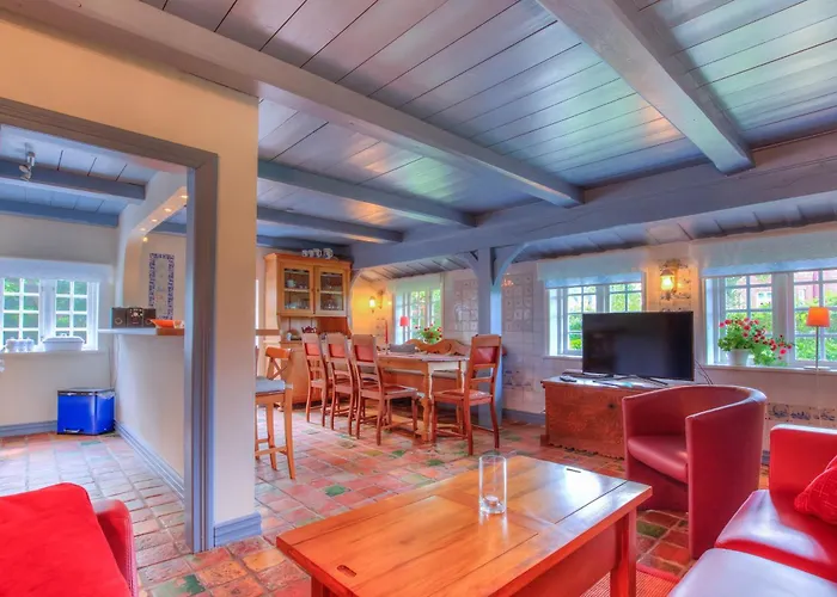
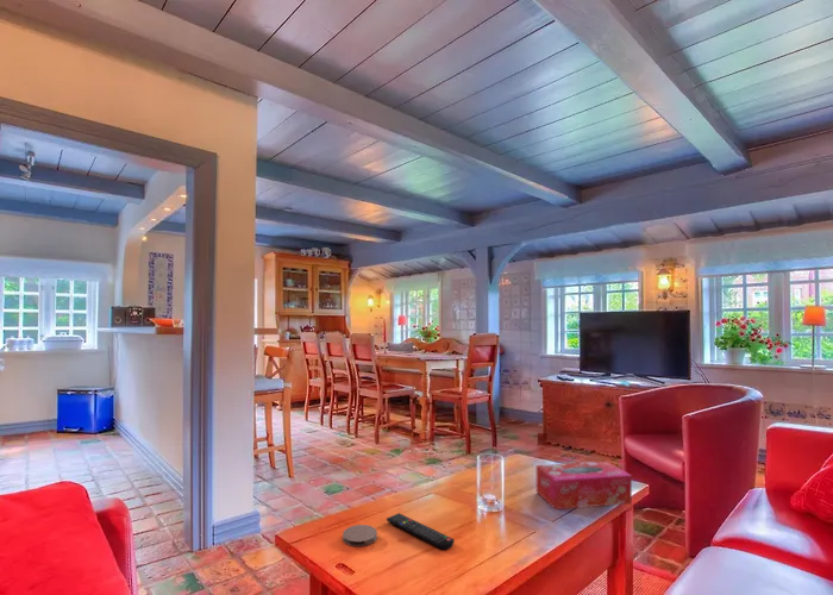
+ tissue box (582, 483)
+ remote control (419, 531)
+ coaster (359, 534)
